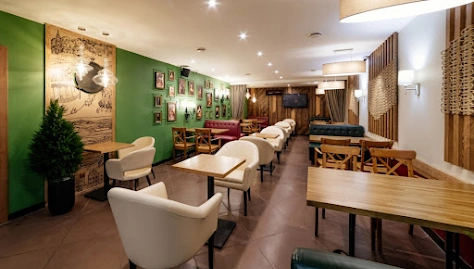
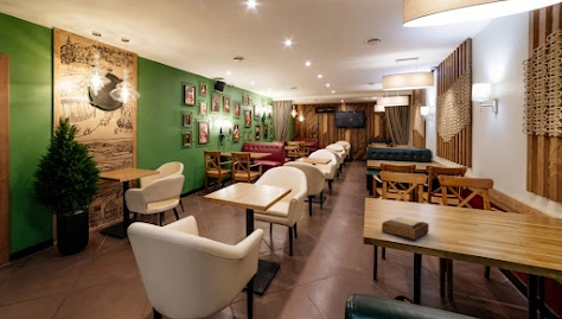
+ napkin holder (404, 225)
